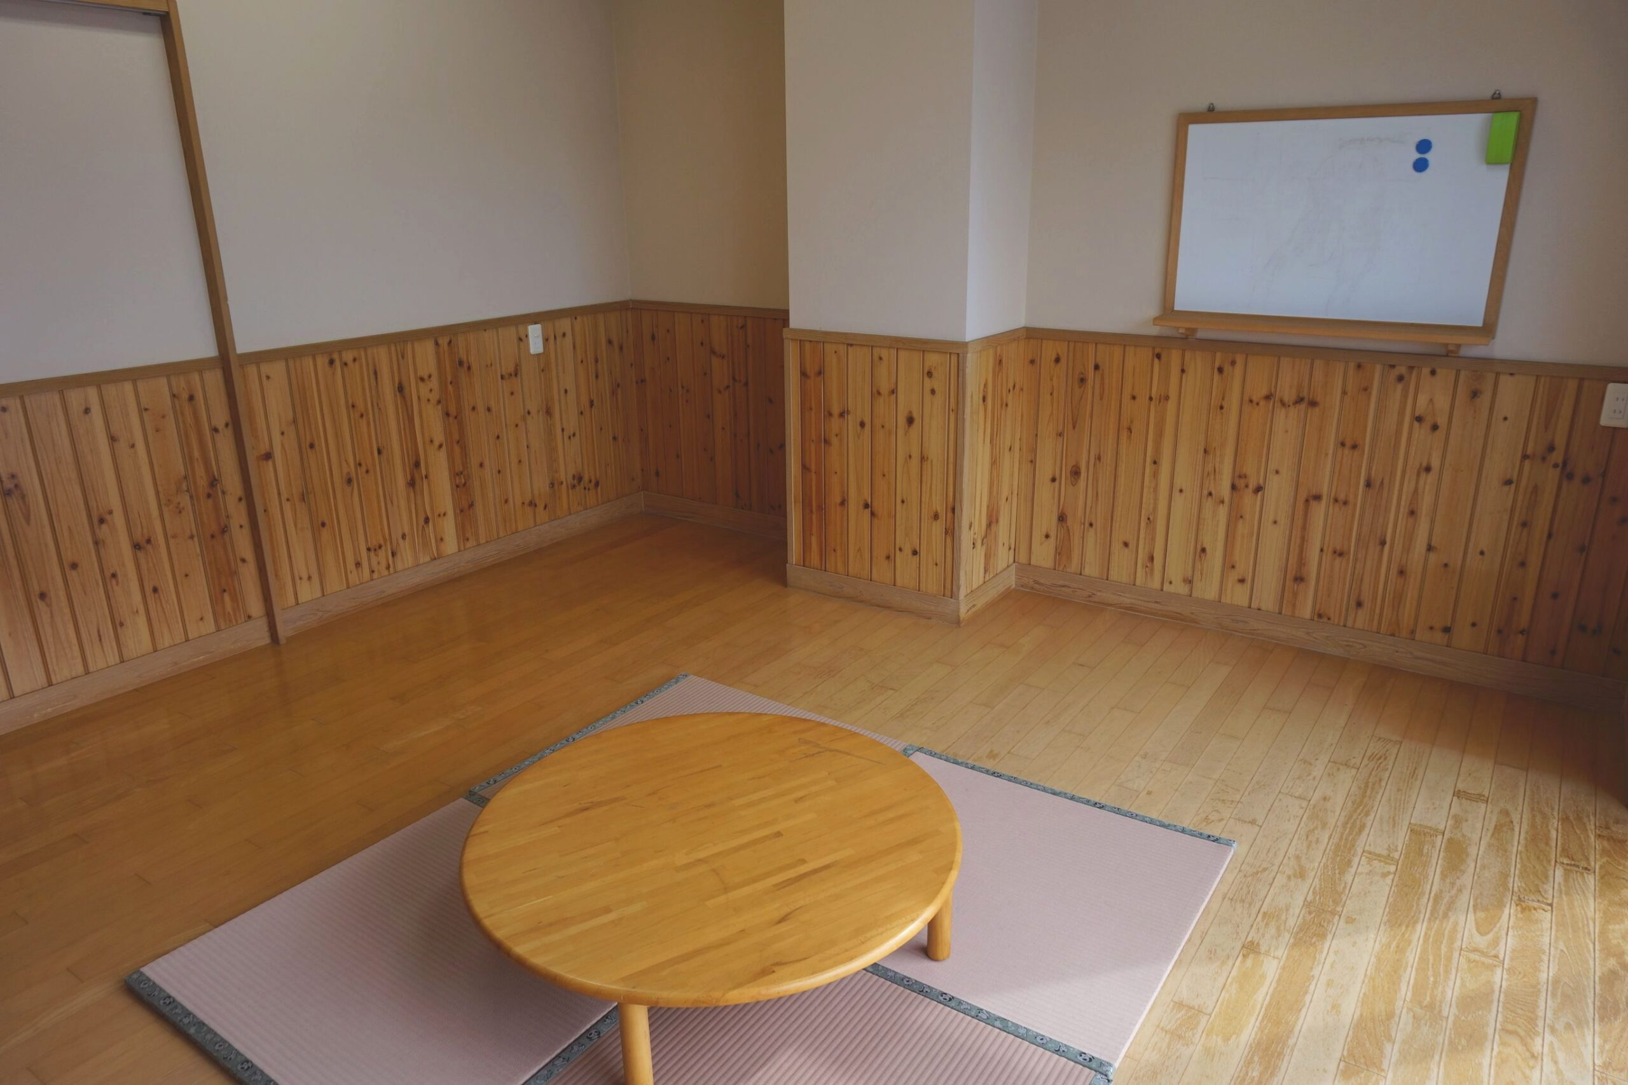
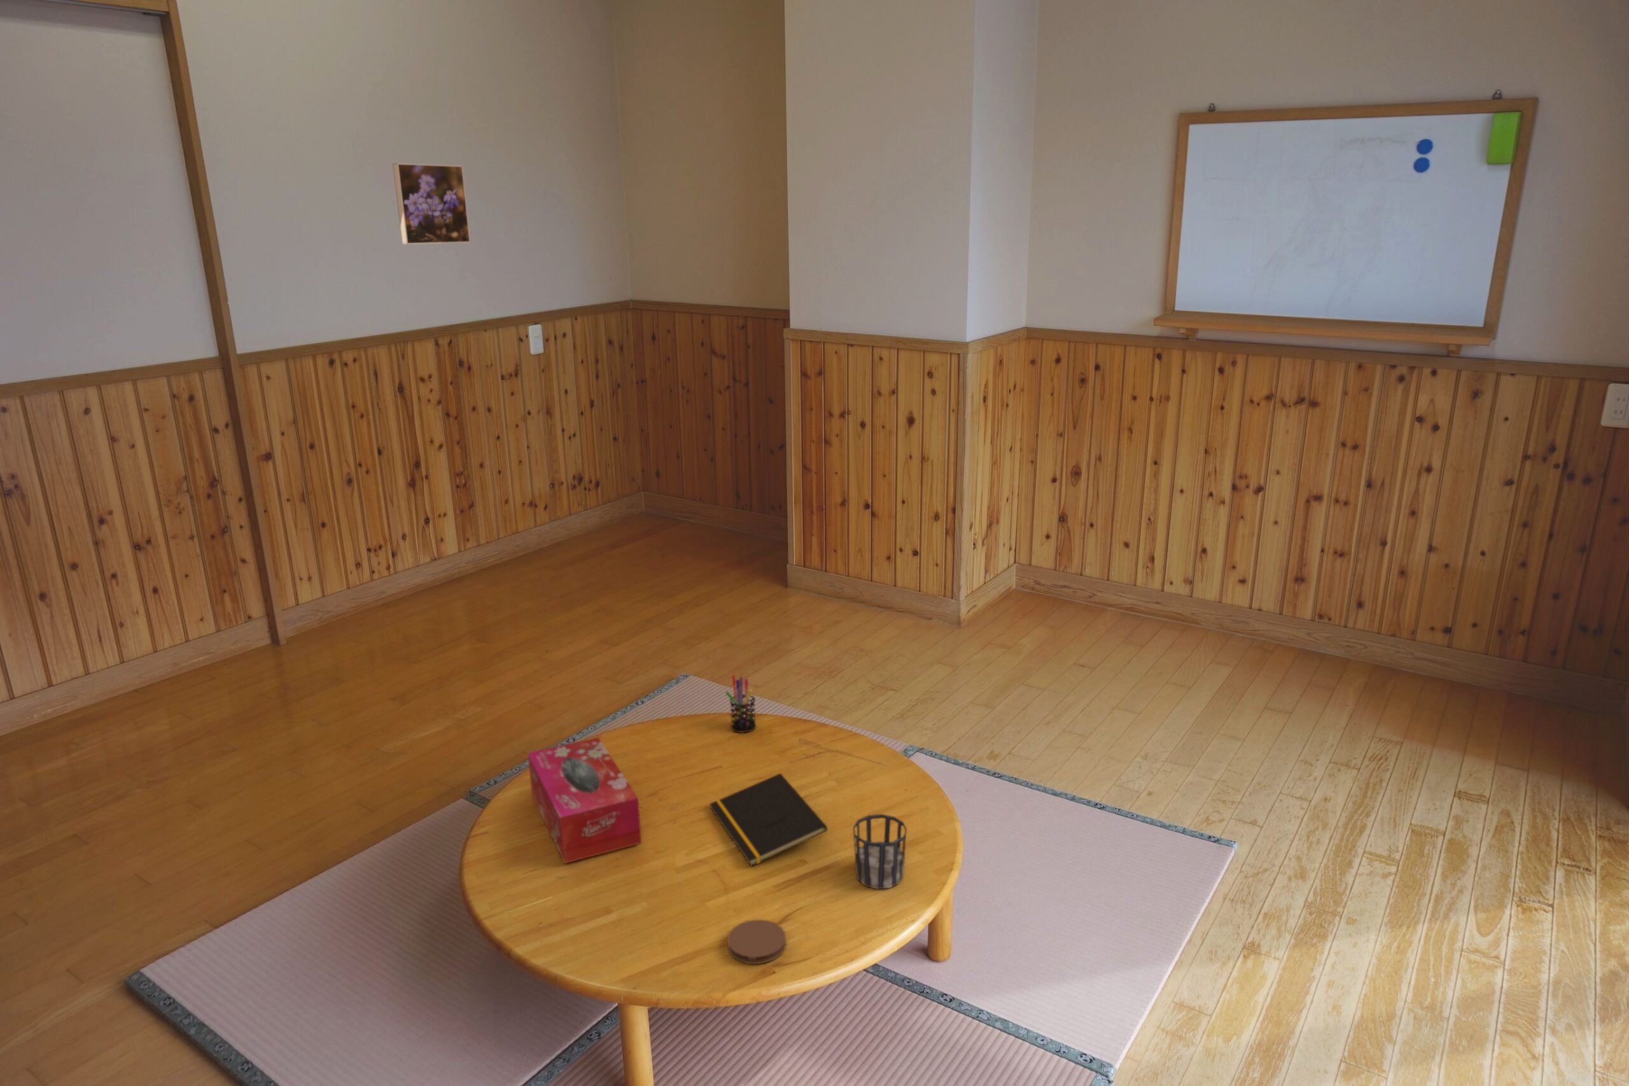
+ tissue box (582, 796)
+ notepad (766, 817)
+ cup (880, 851)
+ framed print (433, 204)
+ coaster (756, 941)
+ pen holder (739, 704)
